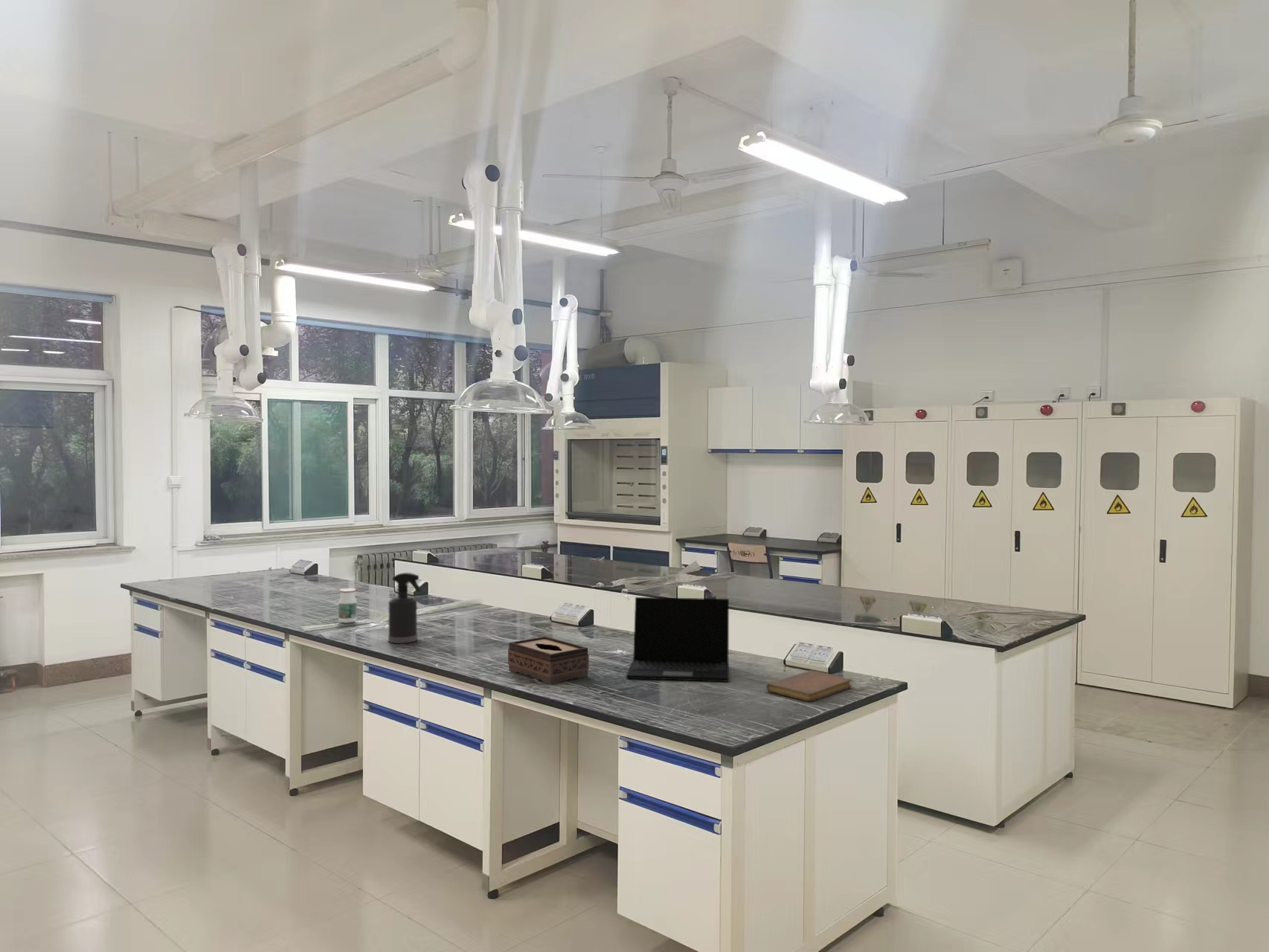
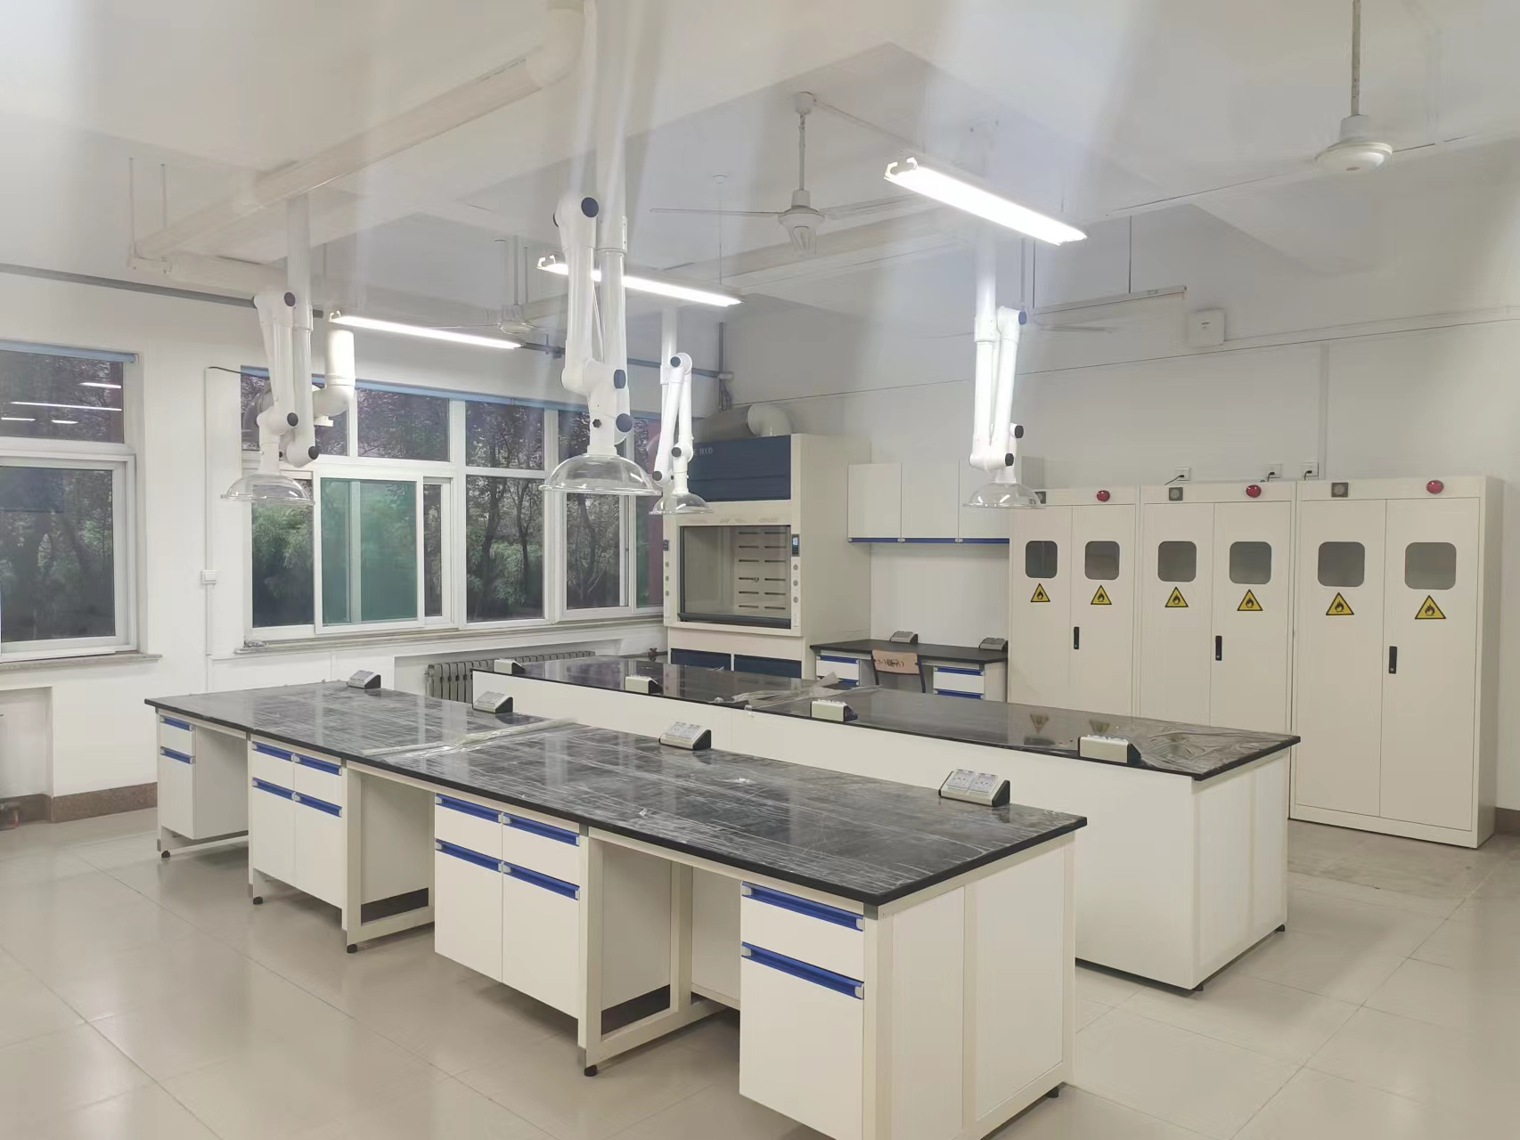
- jar (347, 605)
- spray bottle (403, 606)
- notebook (809, 684)
- laptop (679, 637)
- tissue box (547, 659)
